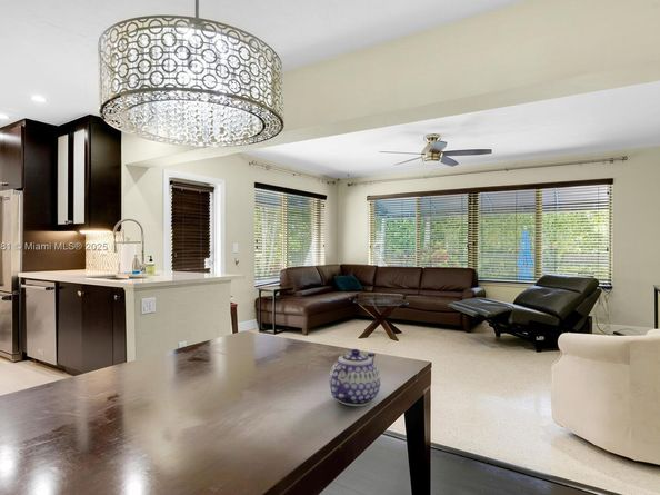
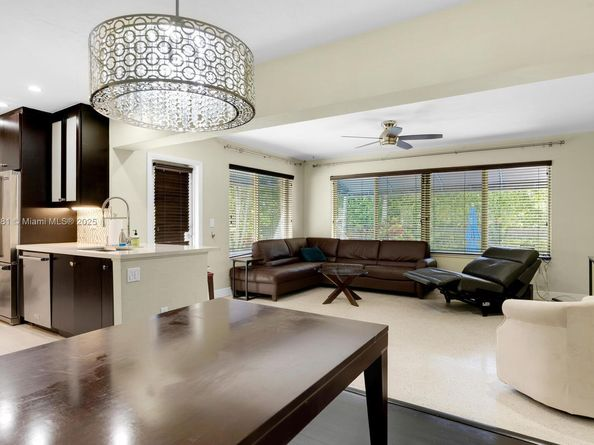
- teapot (354, 374)
